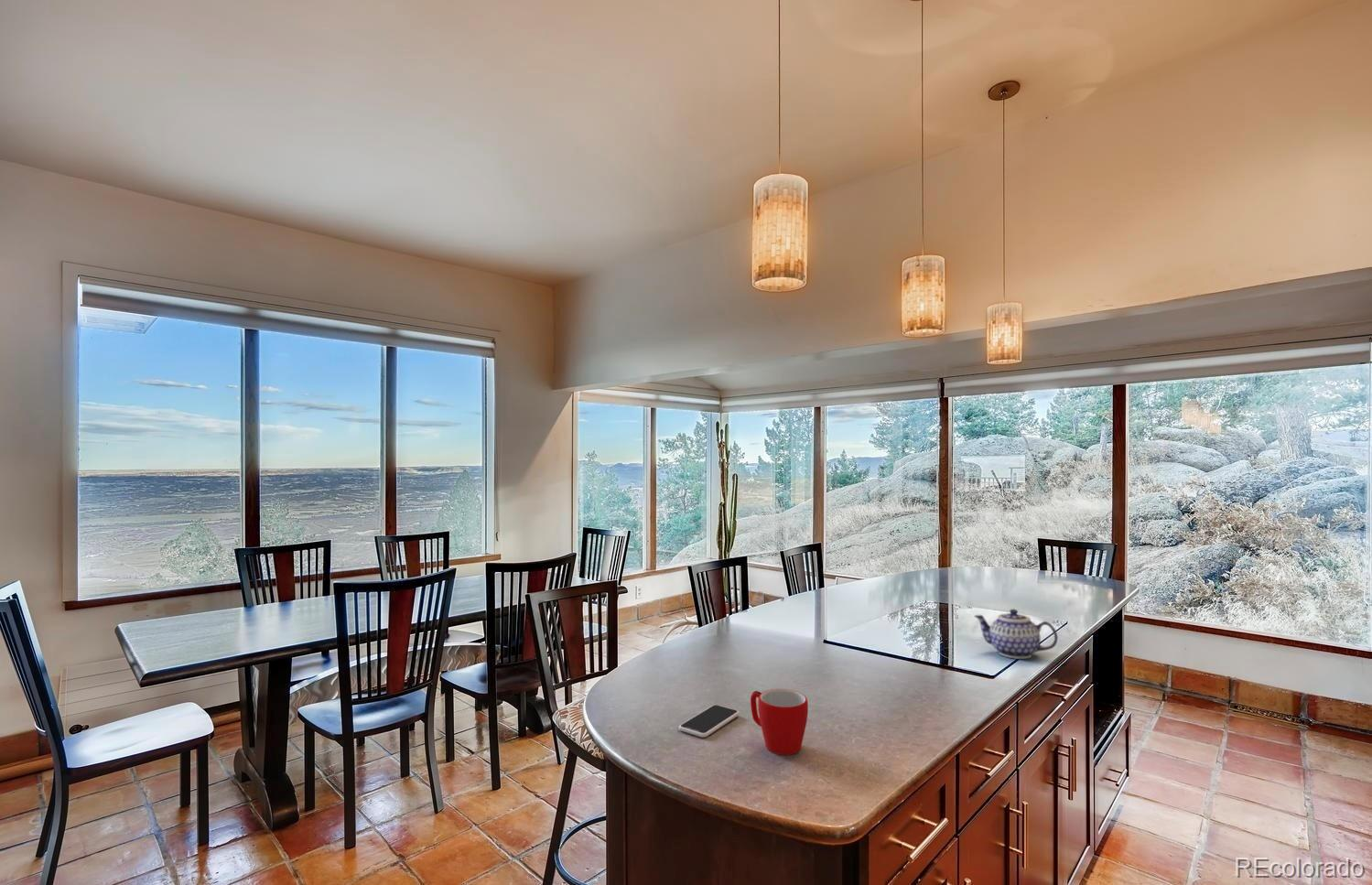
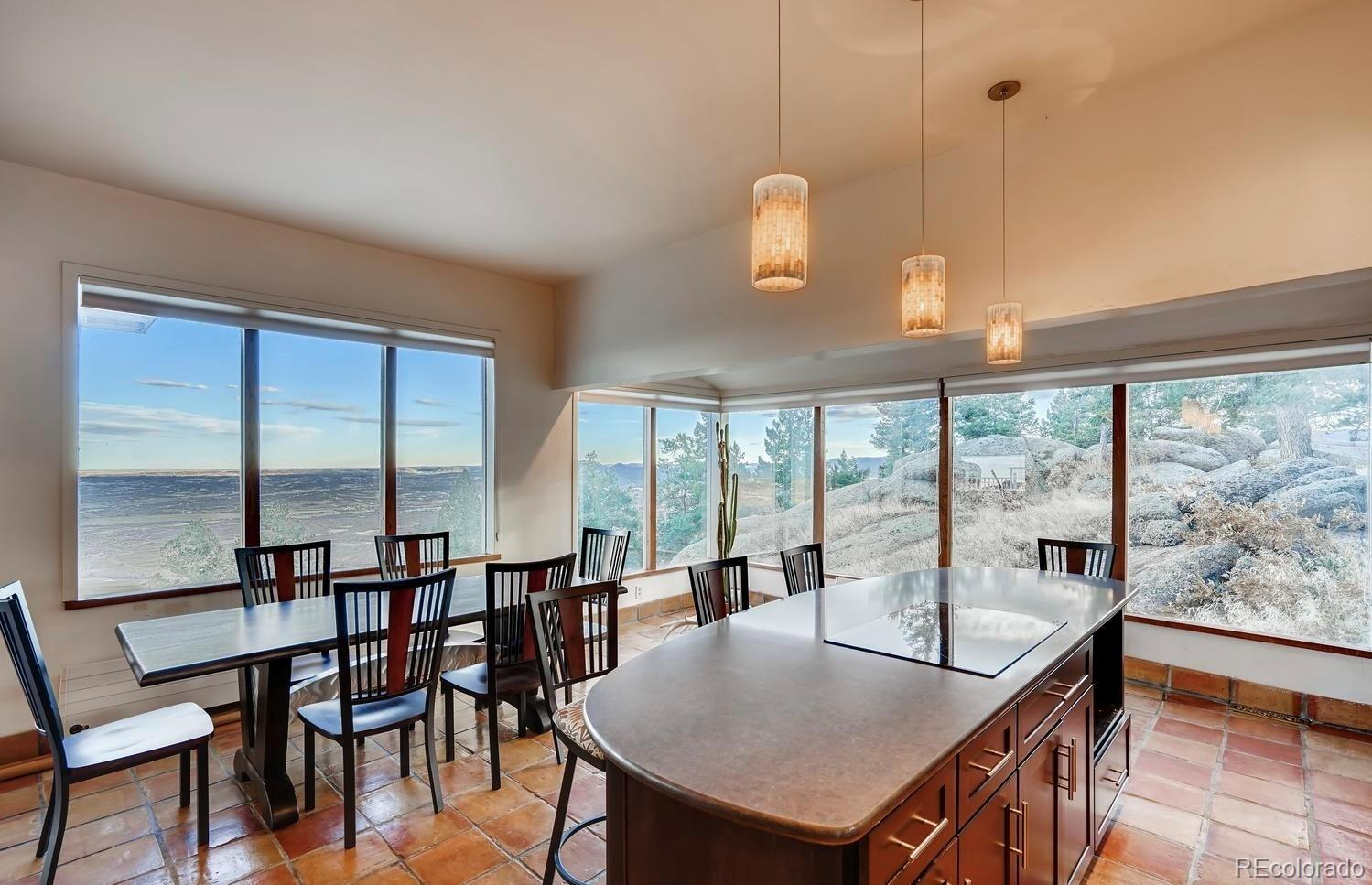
- smartphone (709, 719)
- mug (776, 719)
- teapot (1014, 631)
